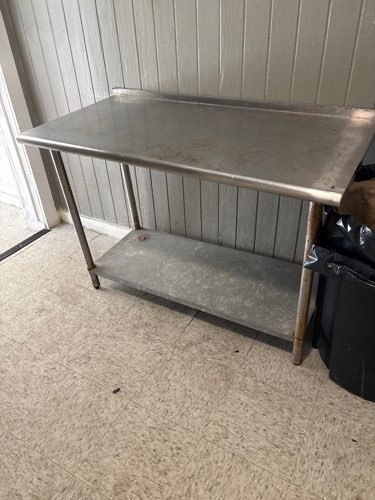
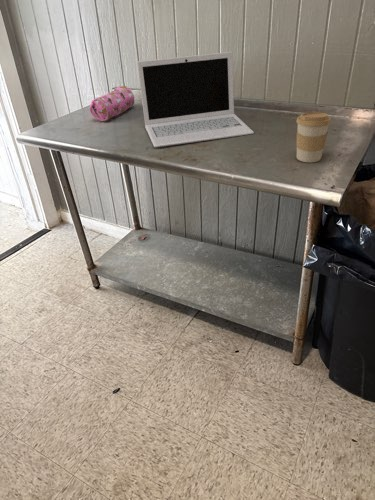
+ pencil case (112, 103)
+ laptop (195, 97)
+ coffee cup (311, 136)
